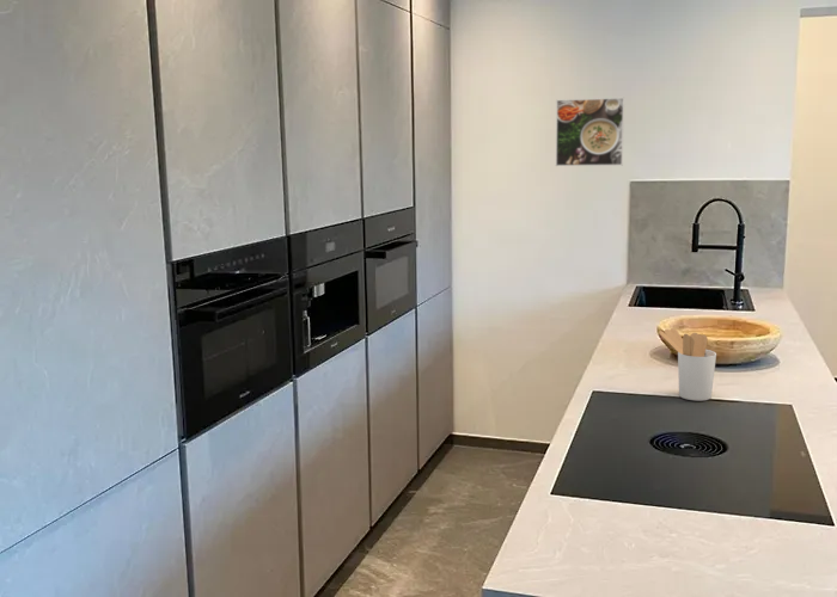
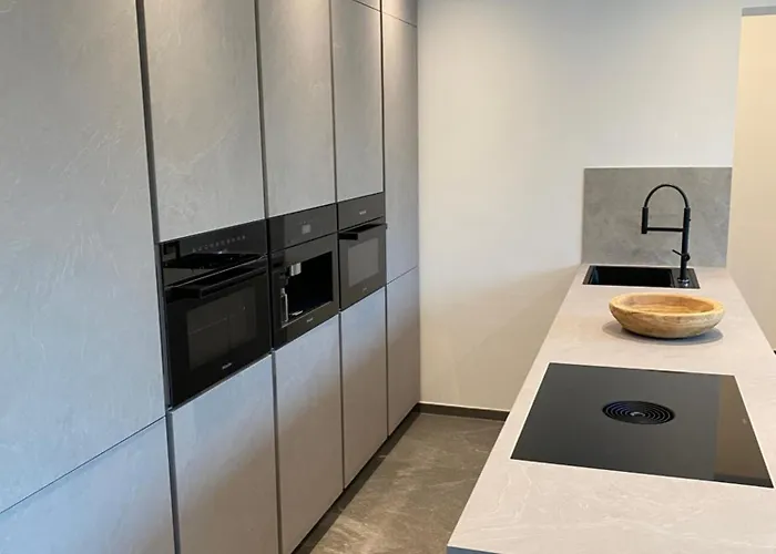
- utensil holder (686, 362)
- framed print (589, 133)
